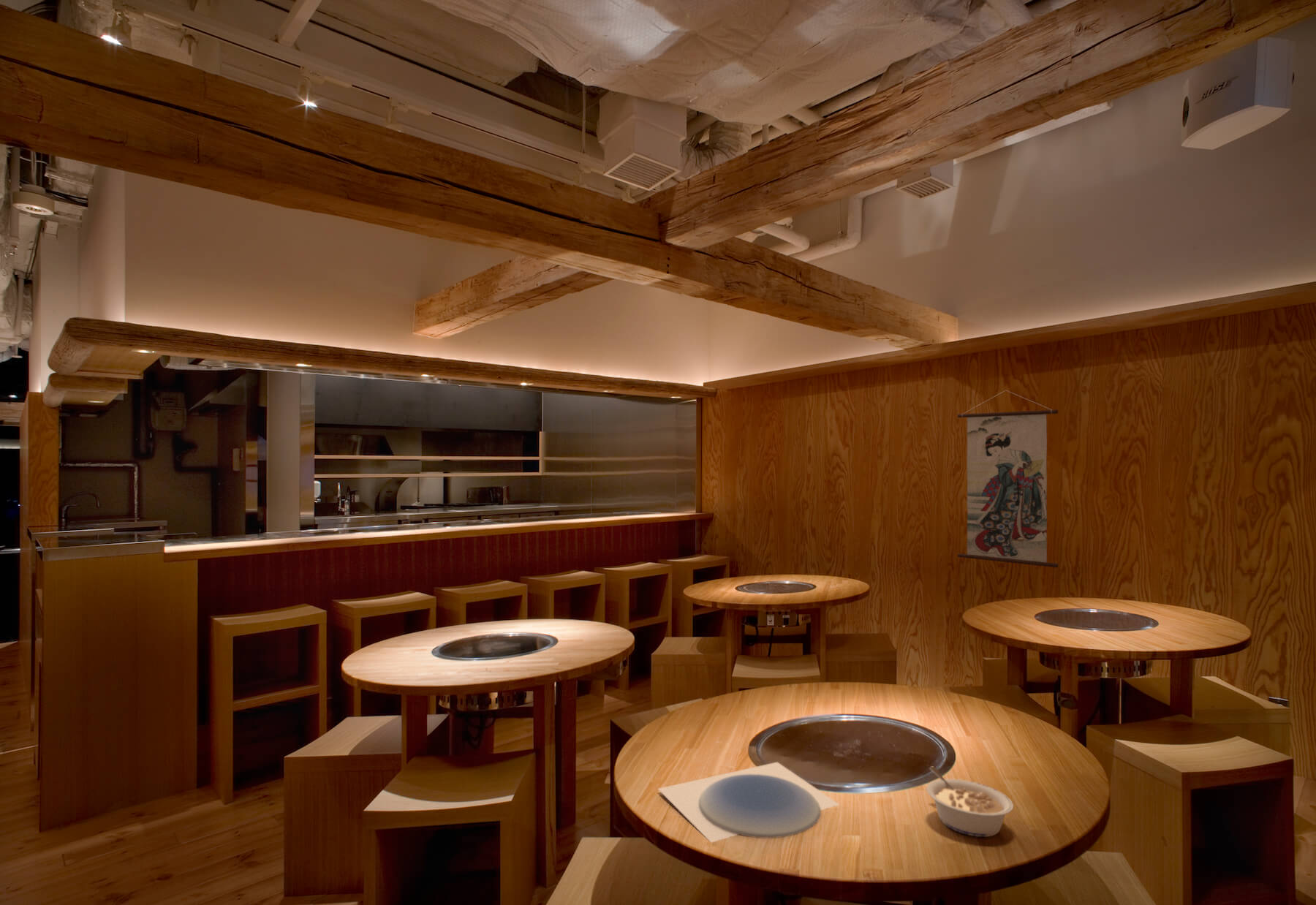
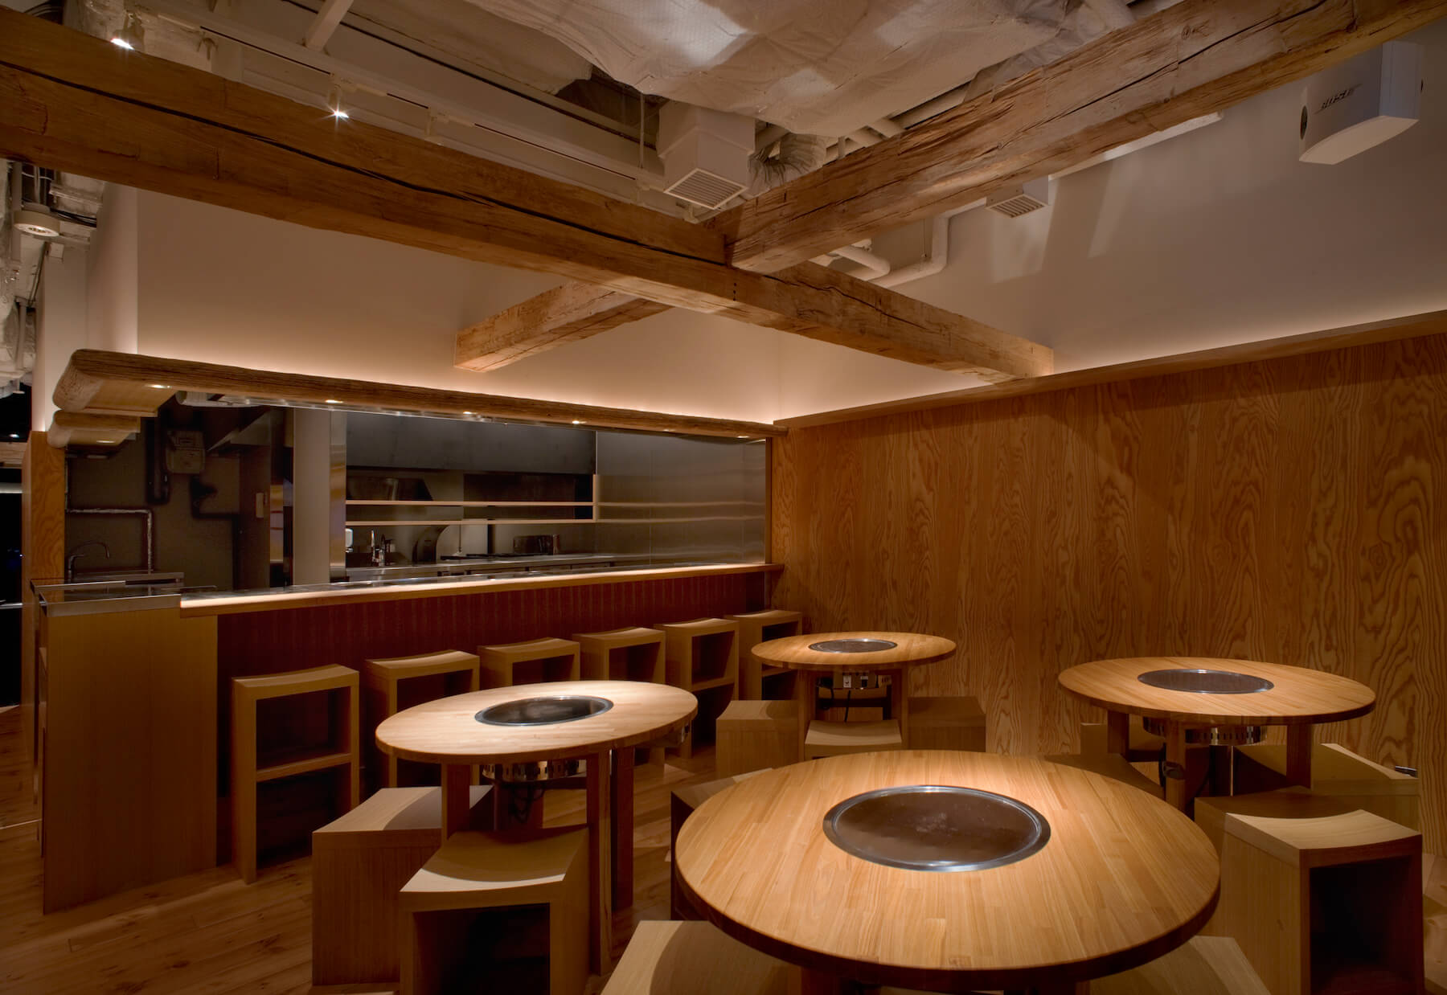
- plate (758, 798)
- legume (965, 806)
- wall scroll (1005, 476)
